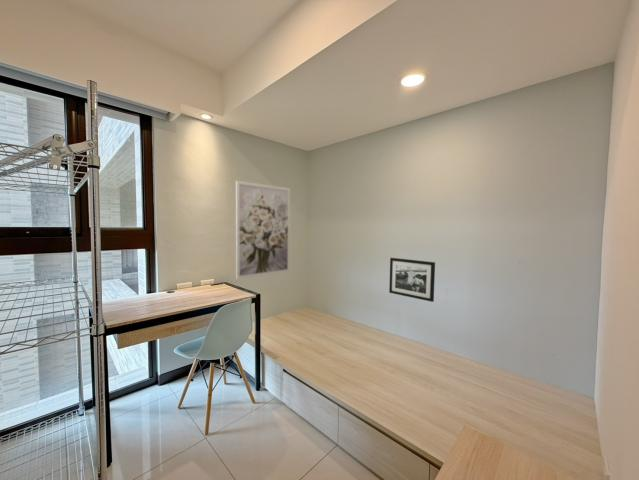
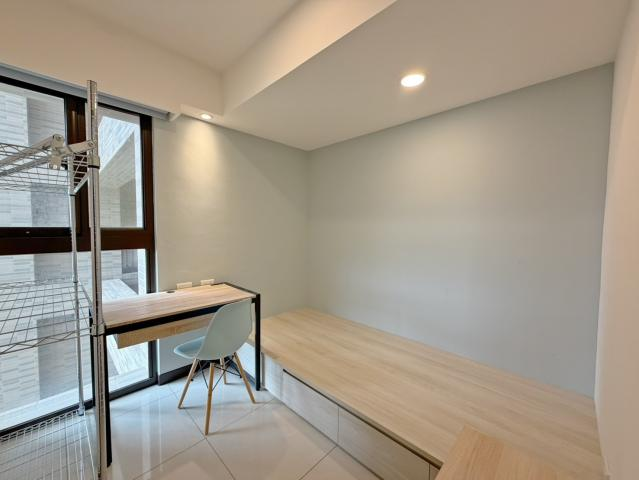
- picture frame (410, 278)
- wall art (265, 230)
